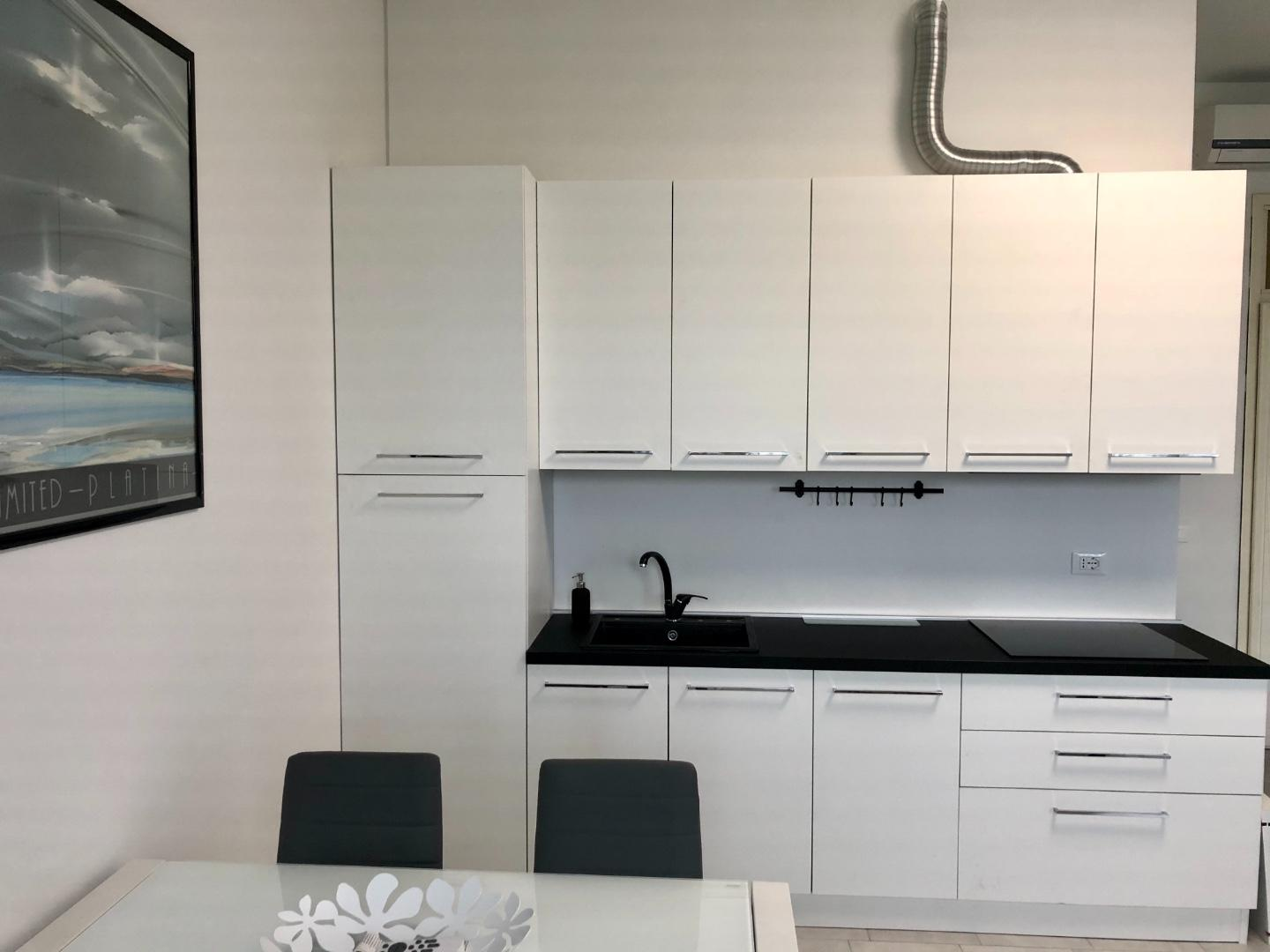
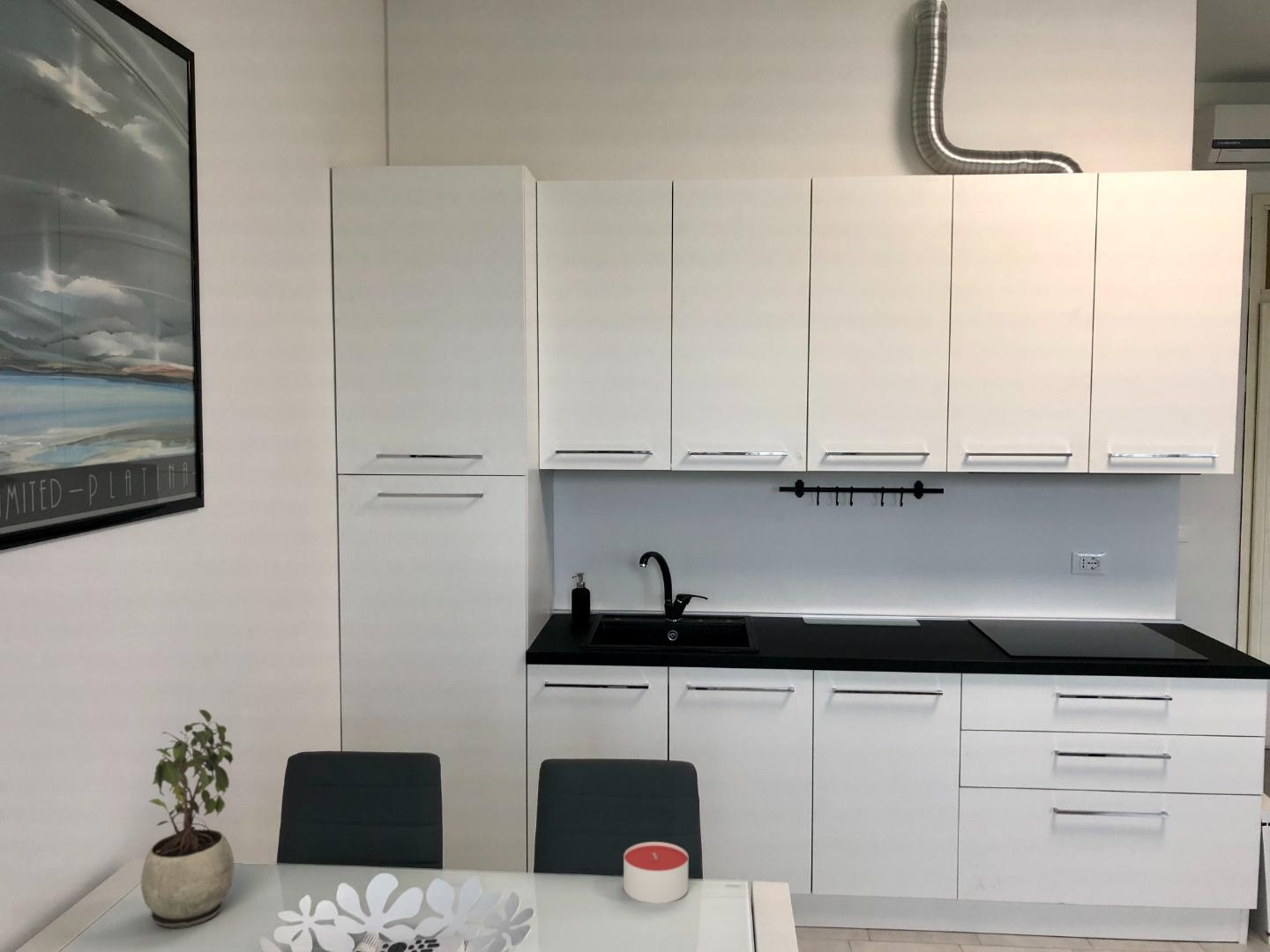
+ candle (655, 870)
+ potted plant (183, 808)
